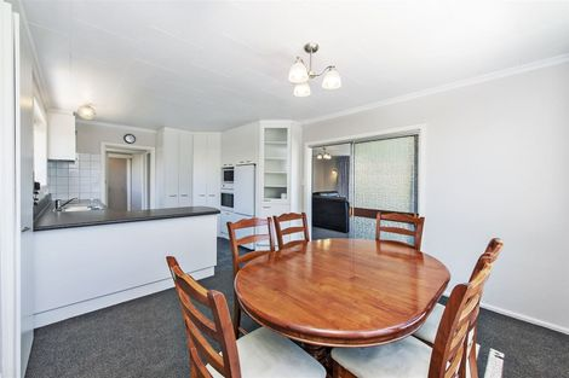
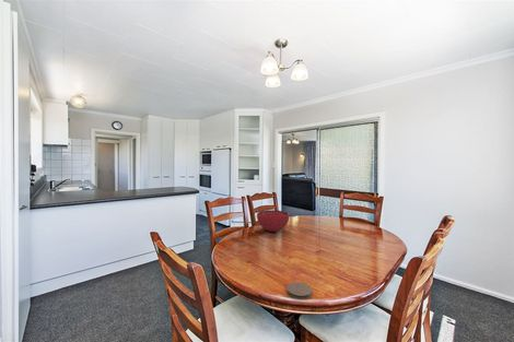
+ coaster (299, 290)
+ bowl (272, 222)
